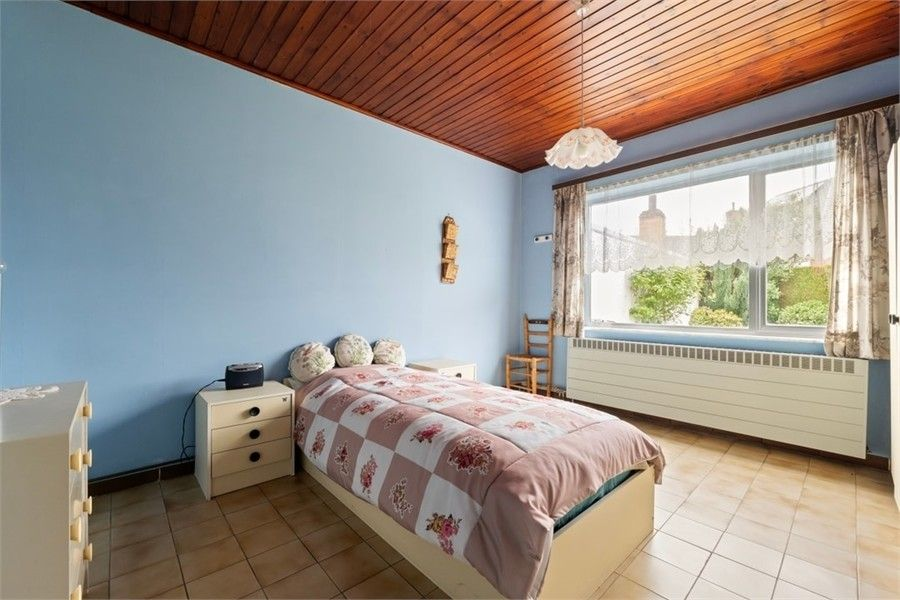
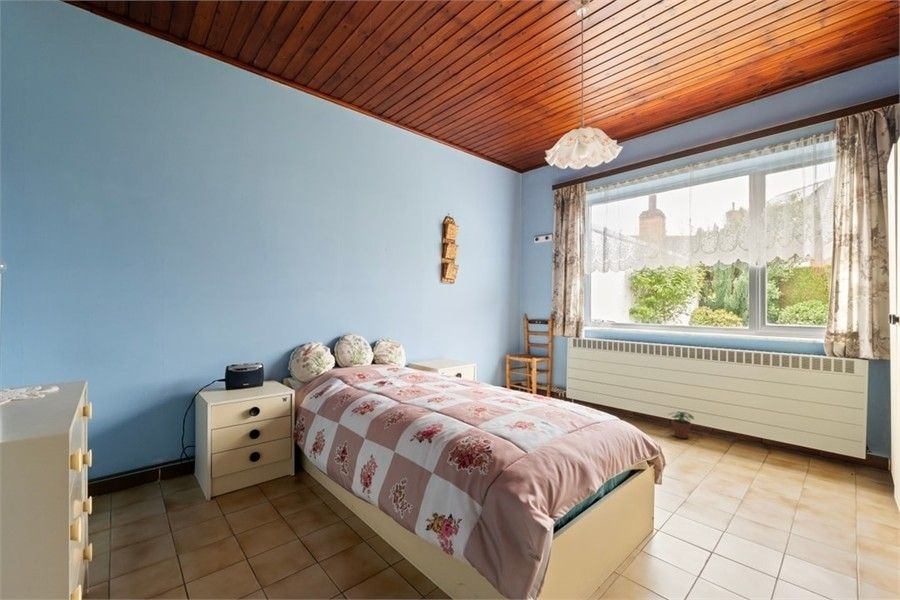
+ potted plant (681, 424)
